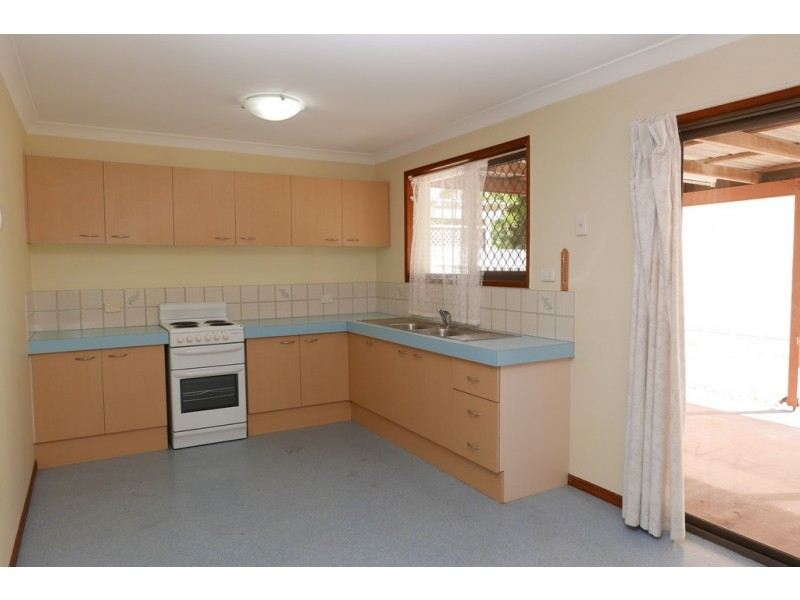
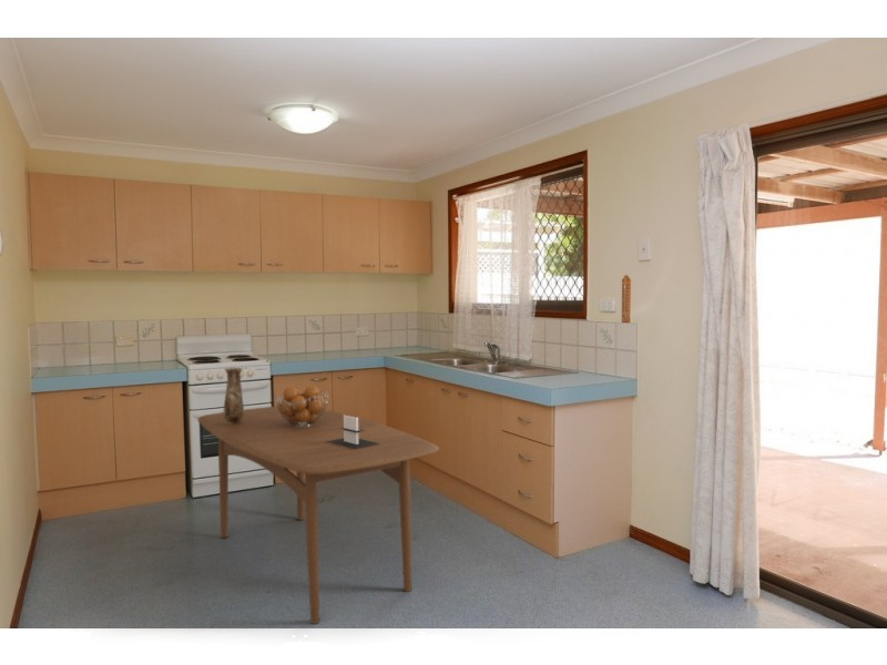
+ vase (233, 395)
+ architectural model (351, 429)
+ fruit basket (302, 405)
+ dining table (305, 494)
